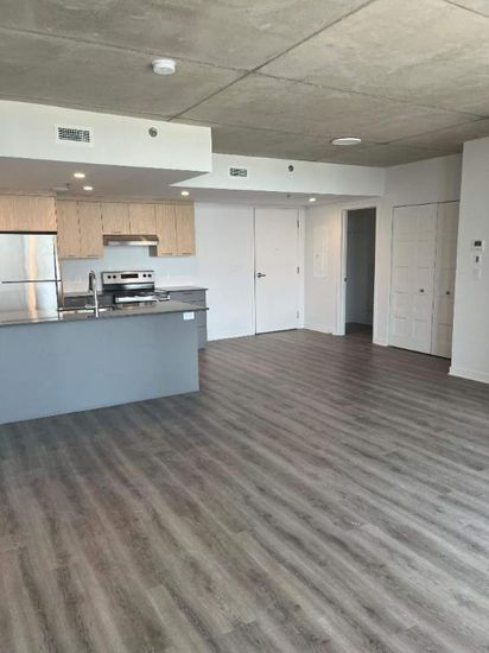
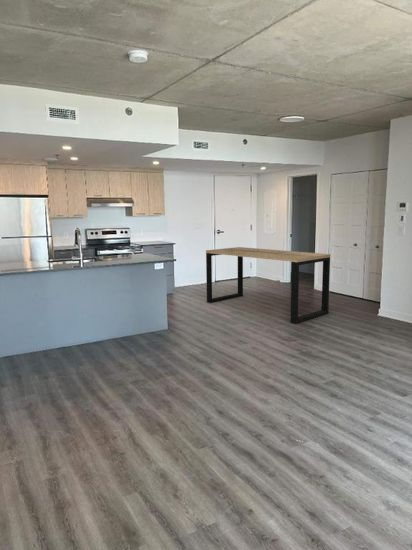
+ dining table (242, 280)
